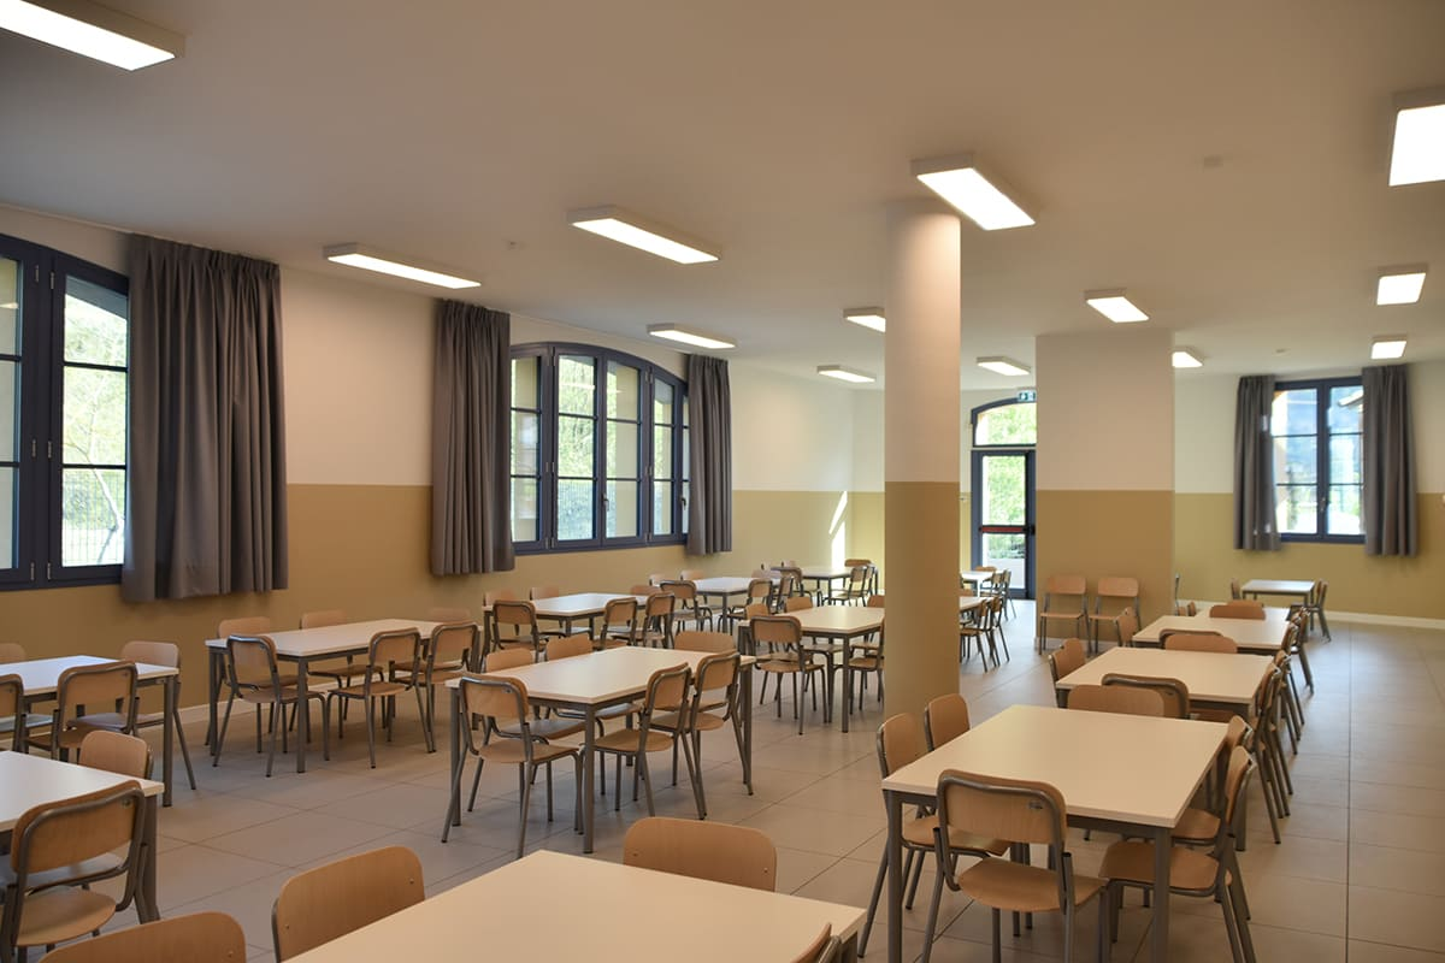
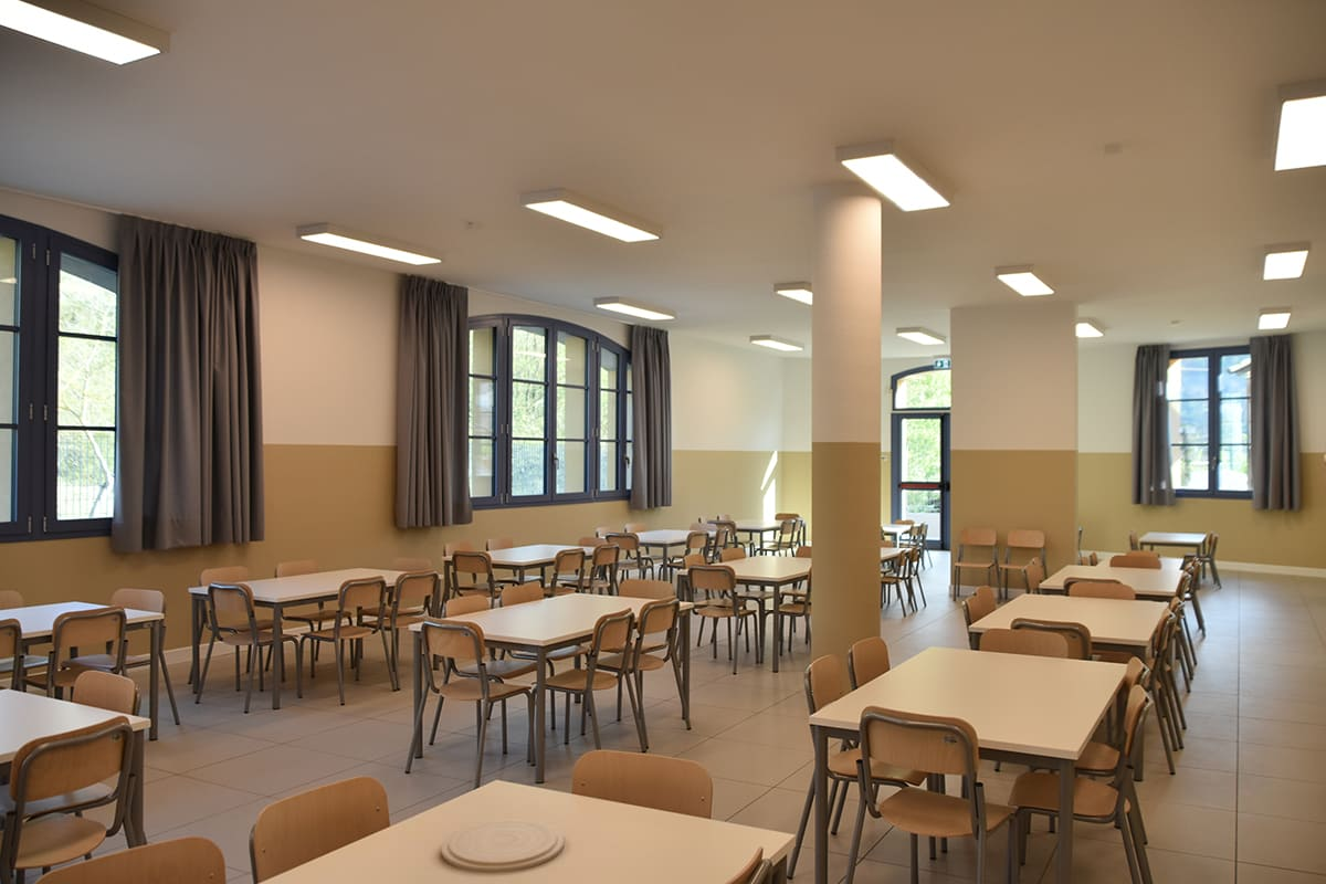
+ plate (503, 842)
